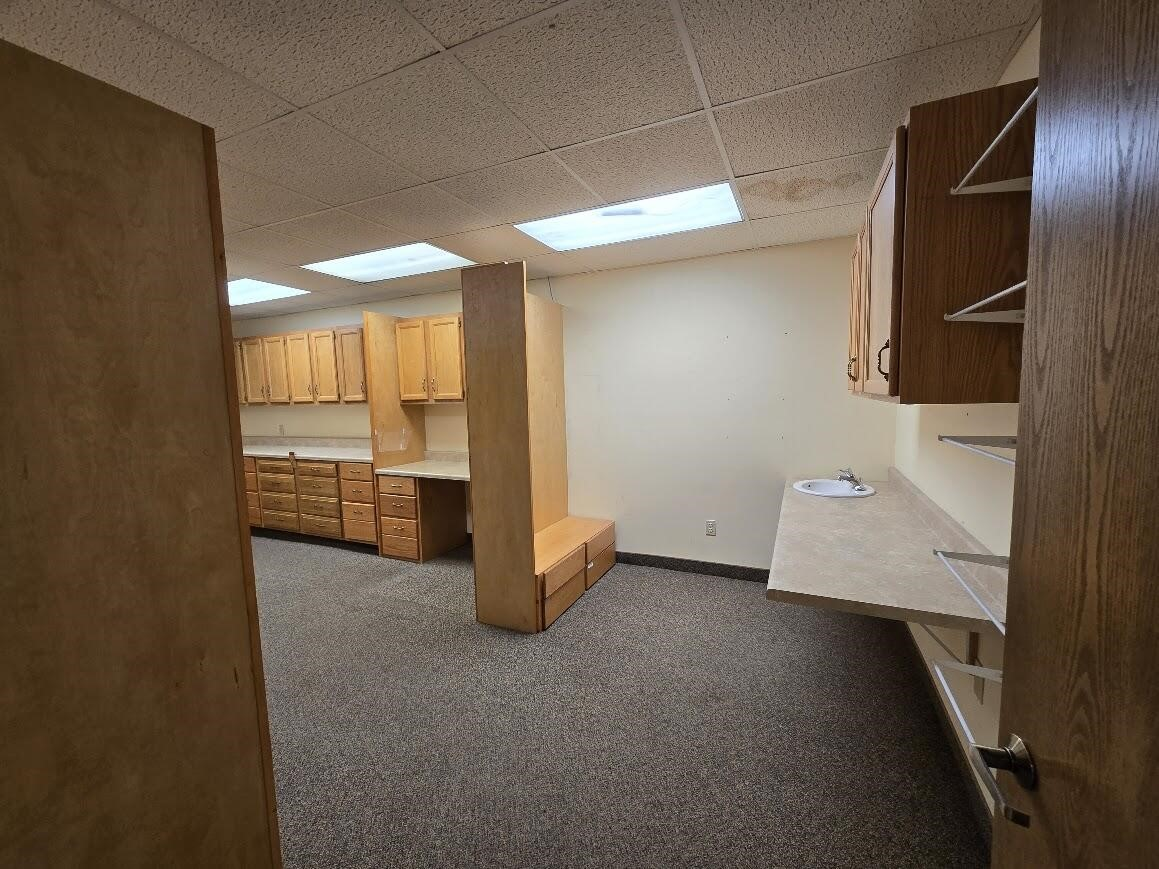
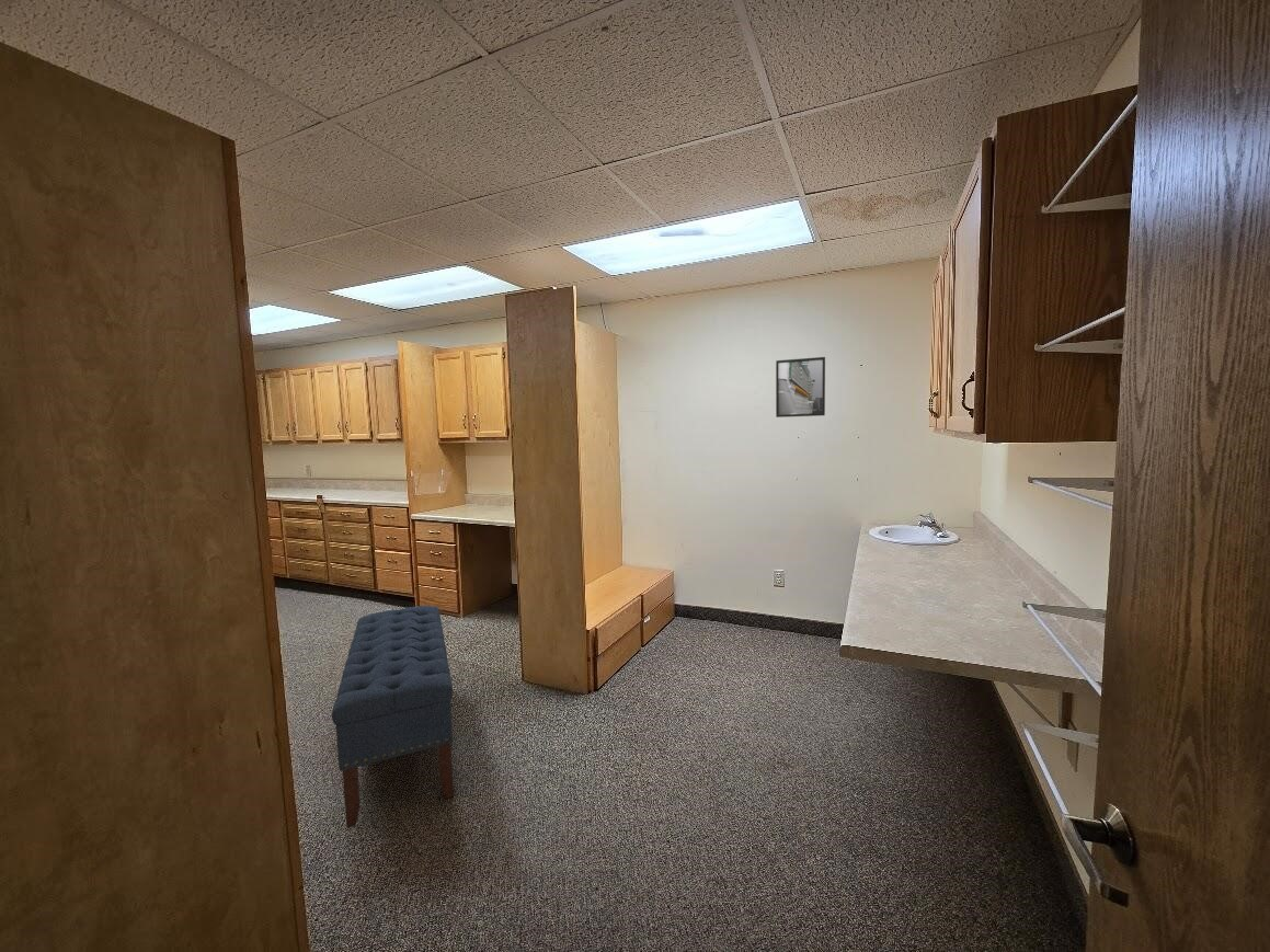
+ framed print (800, 387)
+ bench (400, 690)
